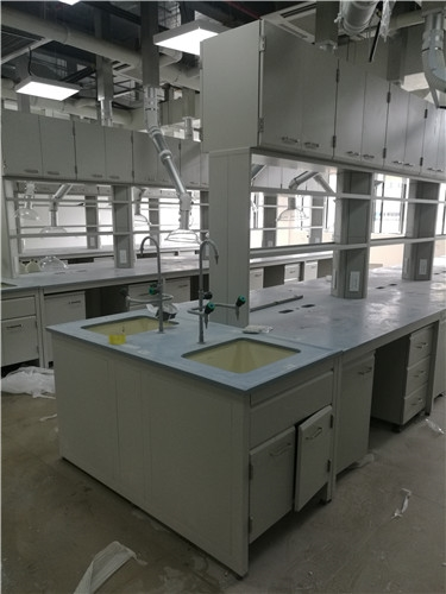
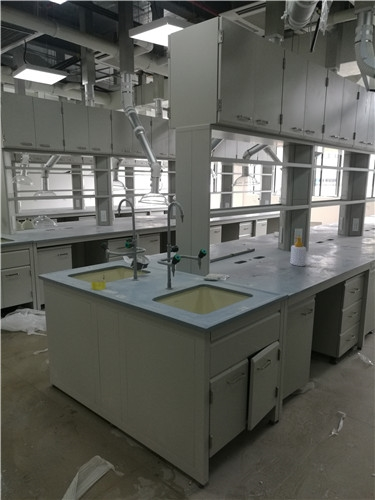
+ soap bottle (298, 250)
